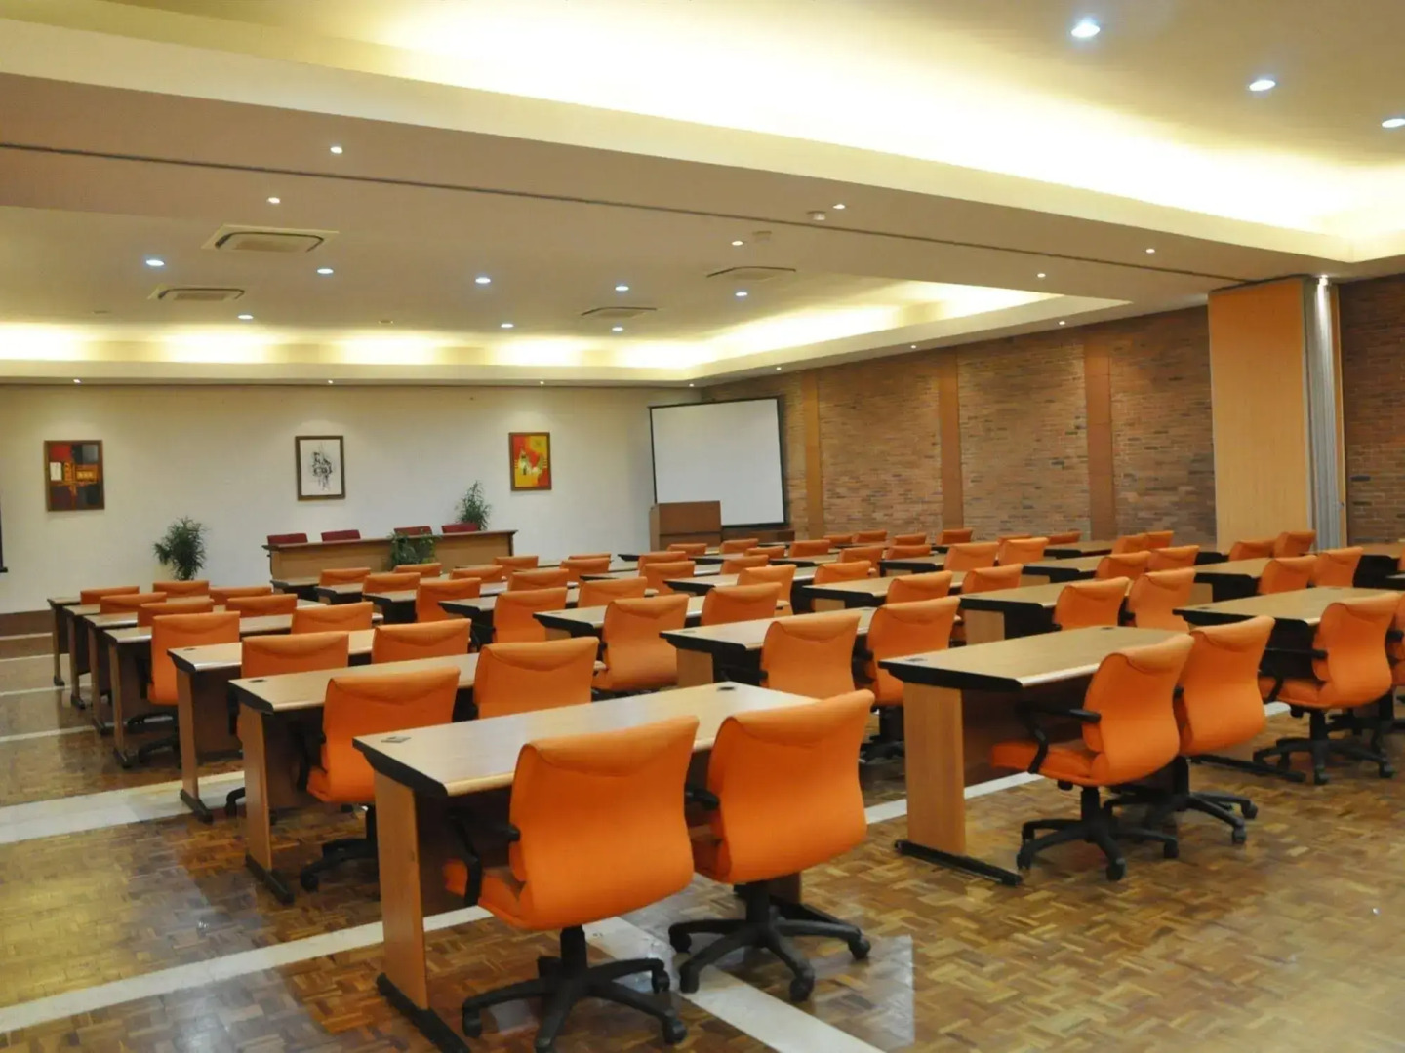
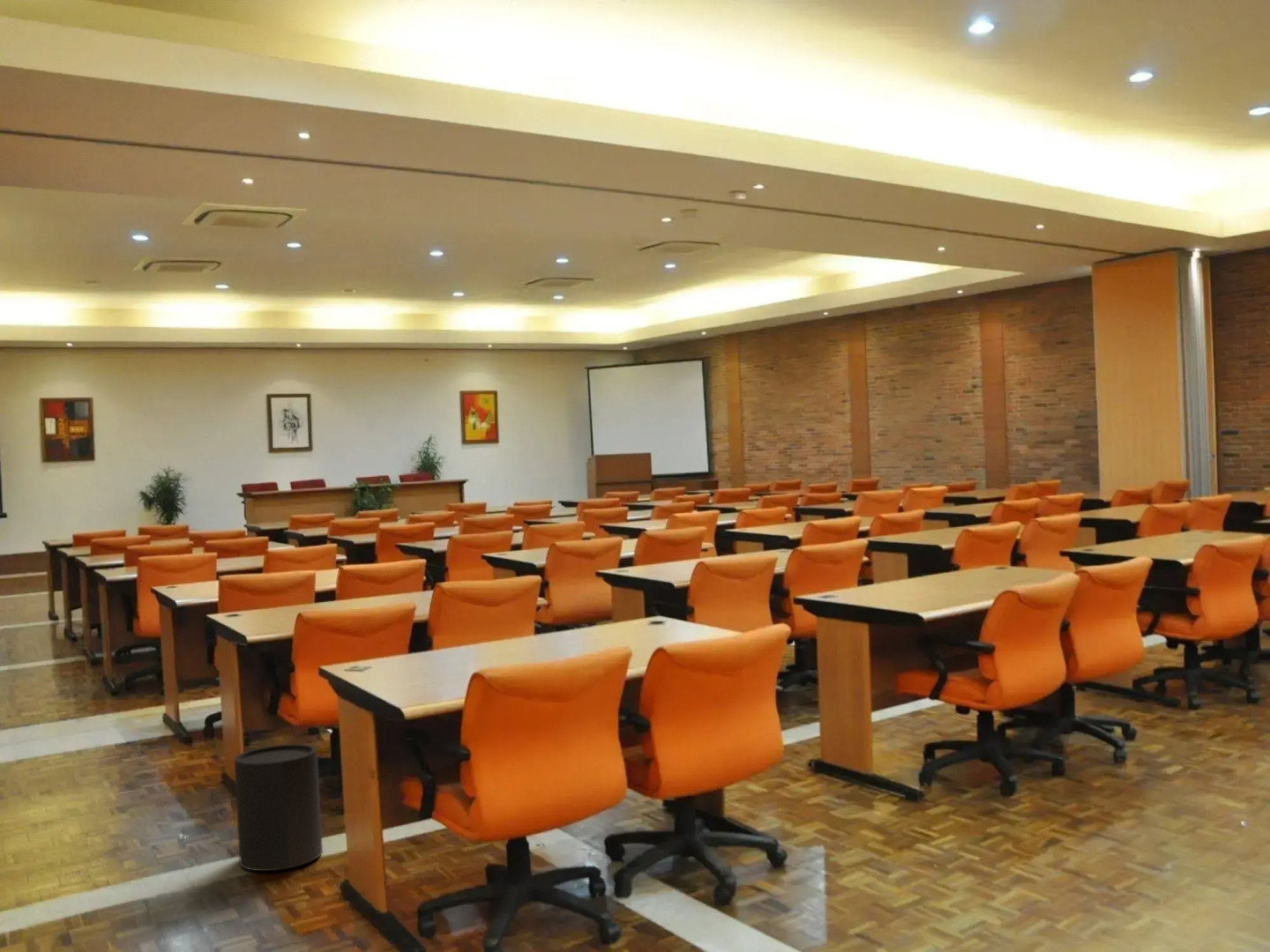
+ trash can (279, 805)
